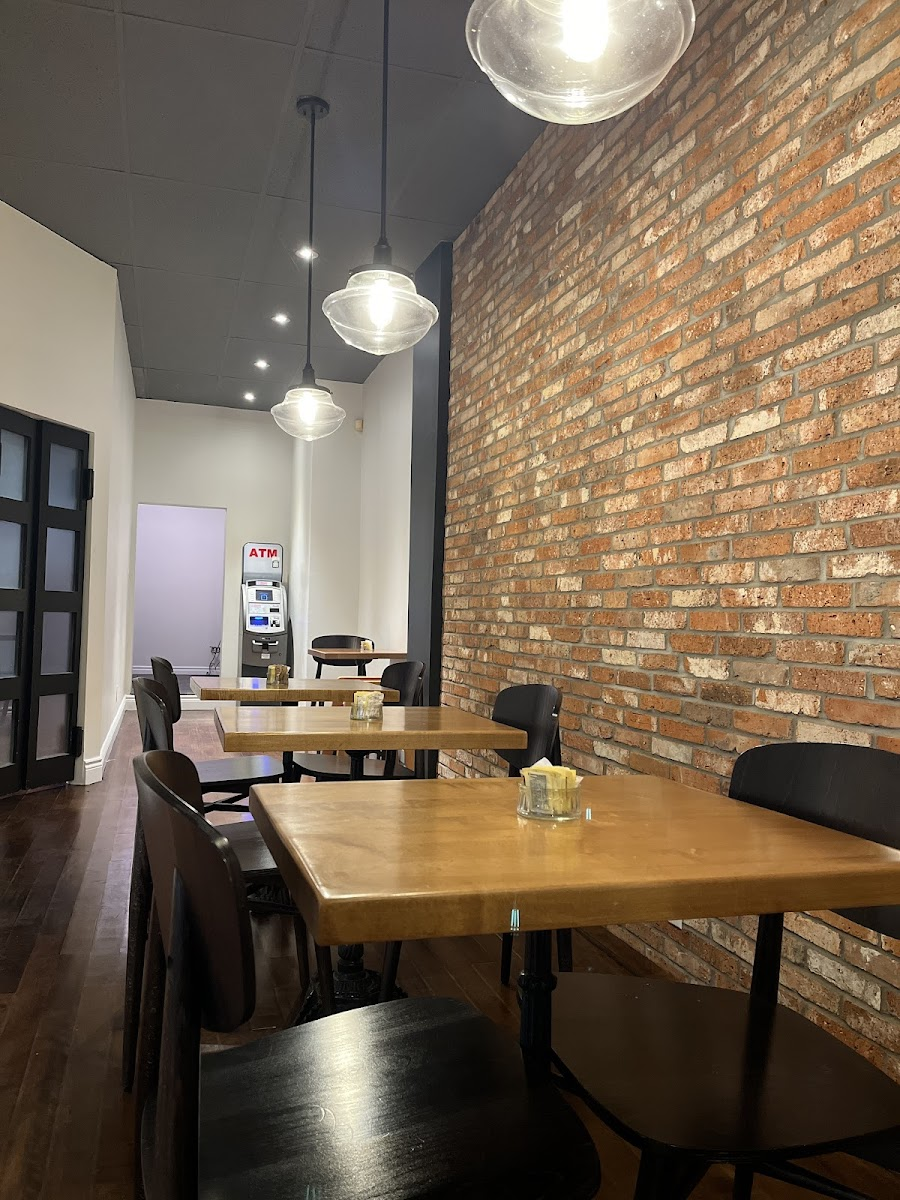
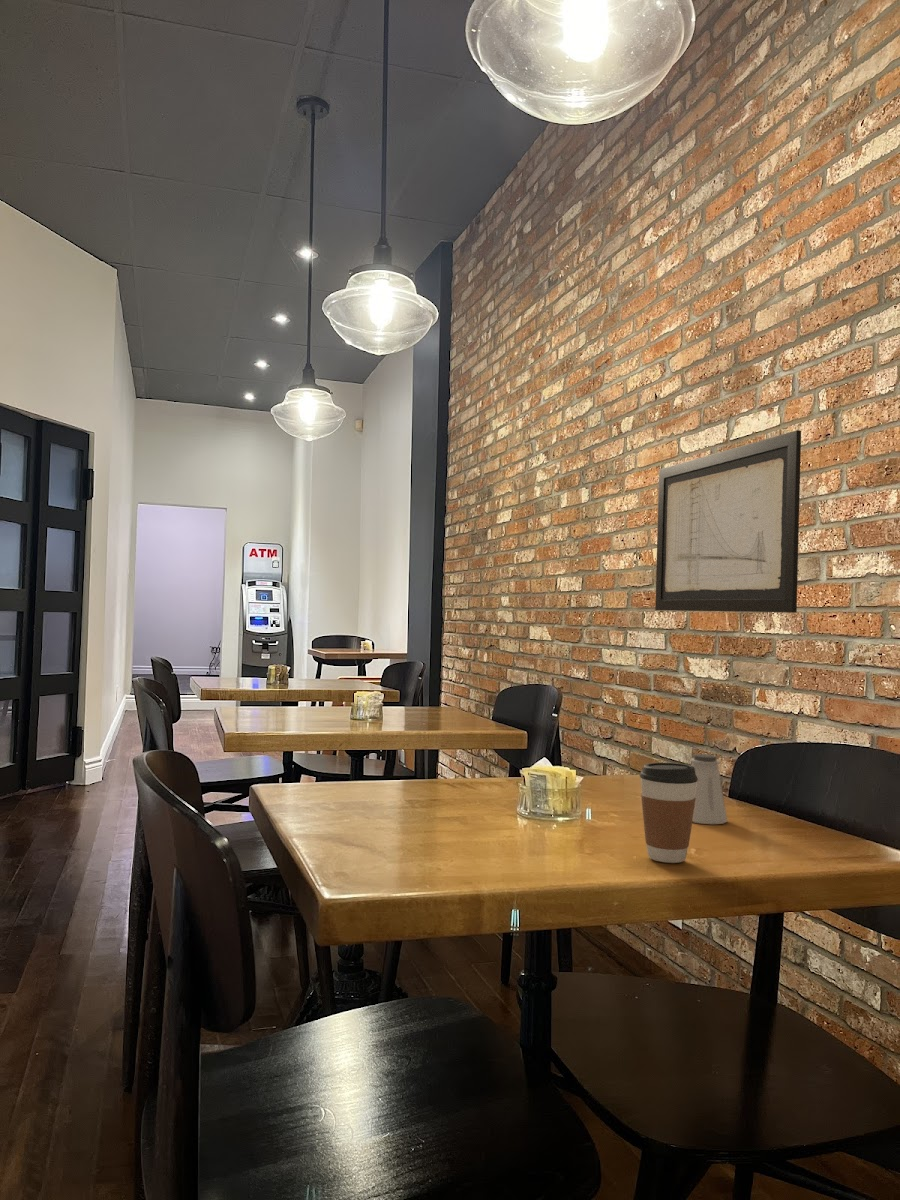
+ wall art (719, 531)
+ coffee cup (667, 811)
+ saltshaker (704, 787)
